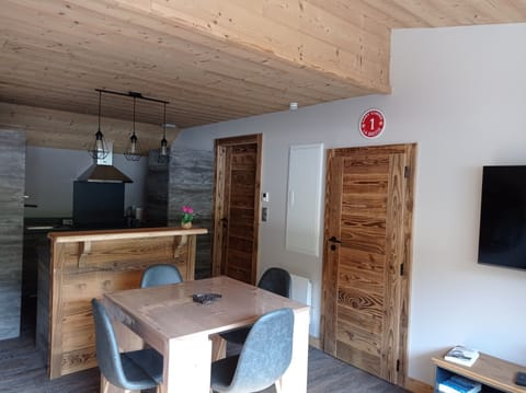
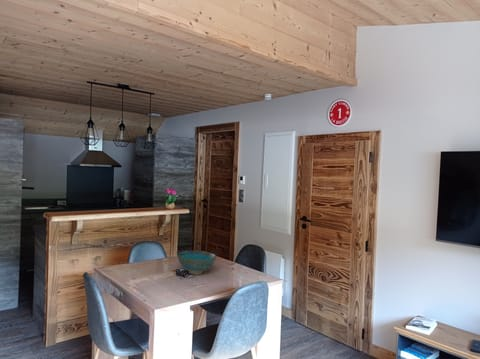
+ bowl (196, 263)
